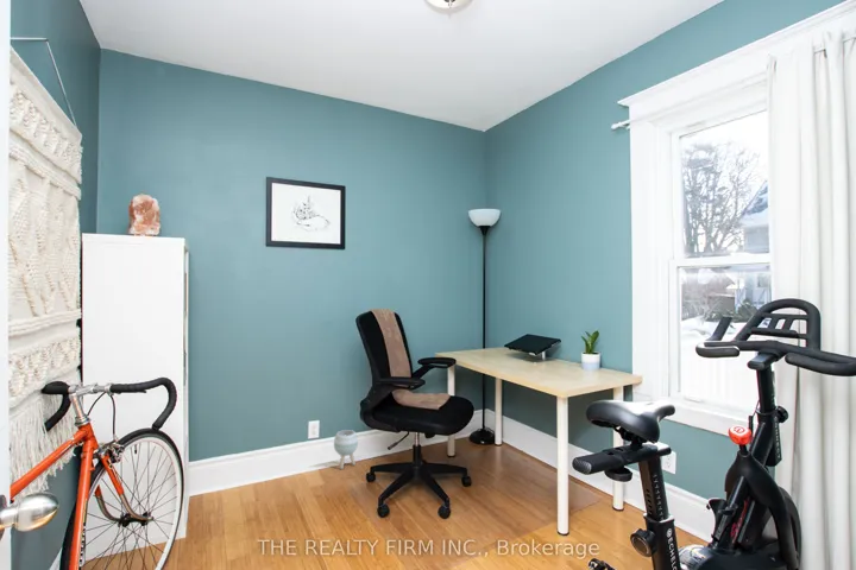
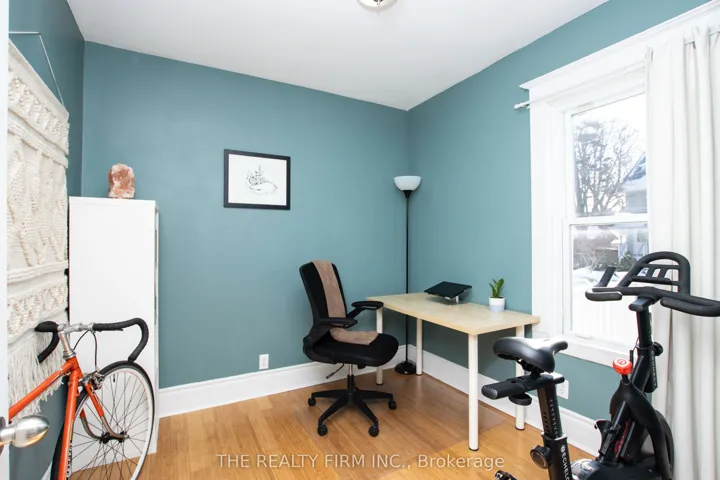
- planter (345, 449)
